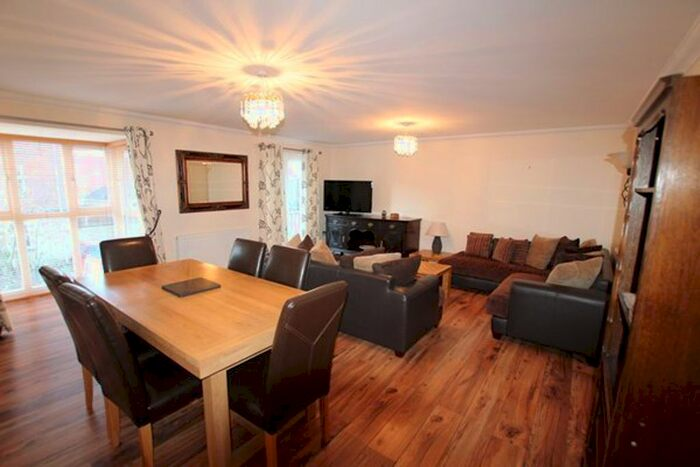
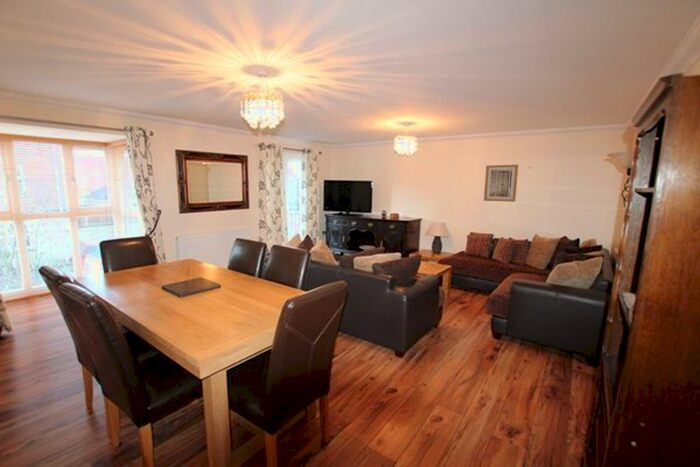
+ wall art (500, 183)
